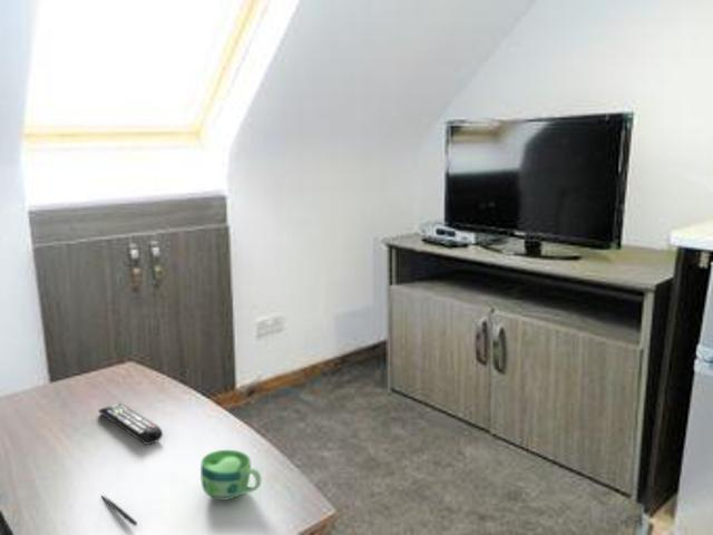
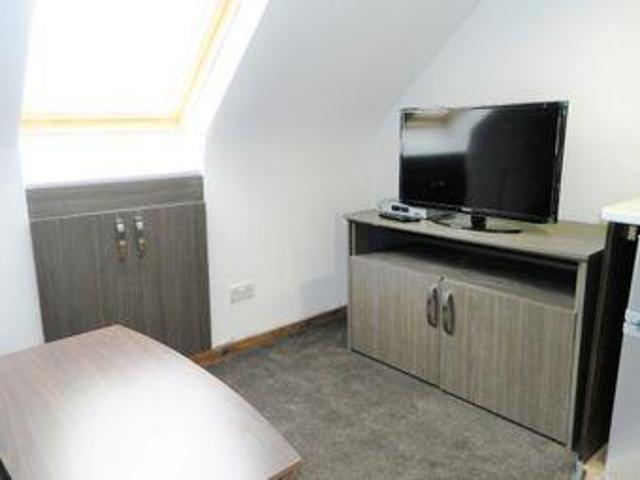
- pen (118, 508)
- cup (233, 476)
- remote control (129, 421)
